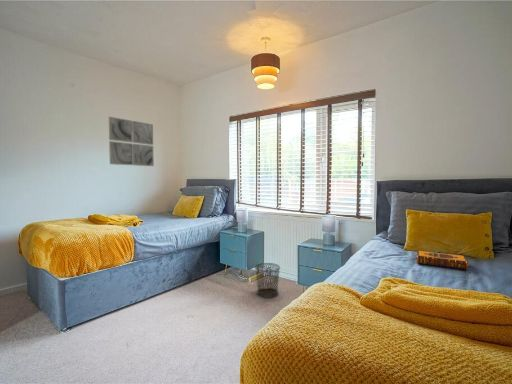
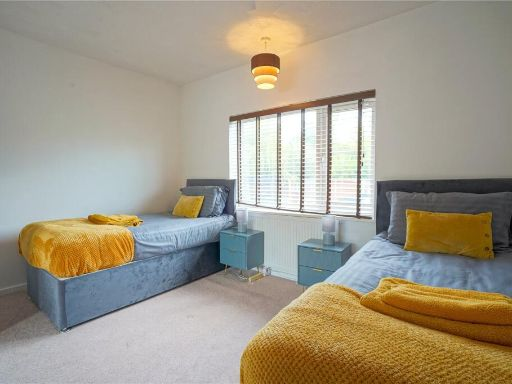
- wall art (133, 142)
- hardback book (440, 259)
- waste bin (267, 279)
